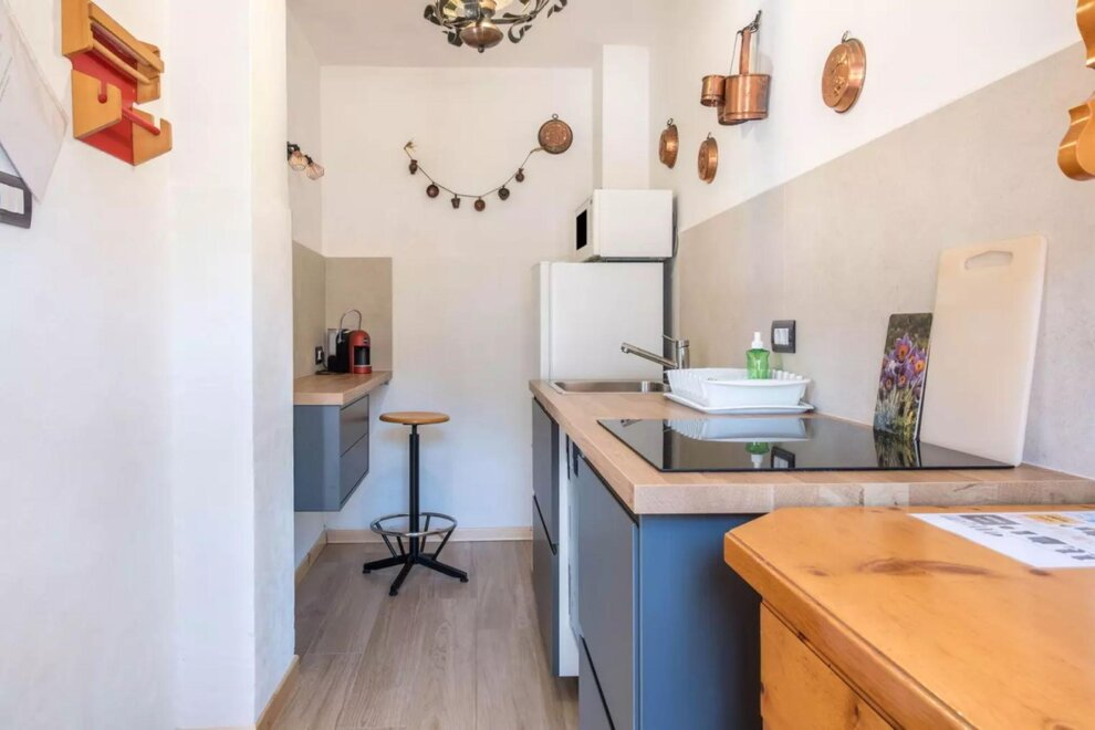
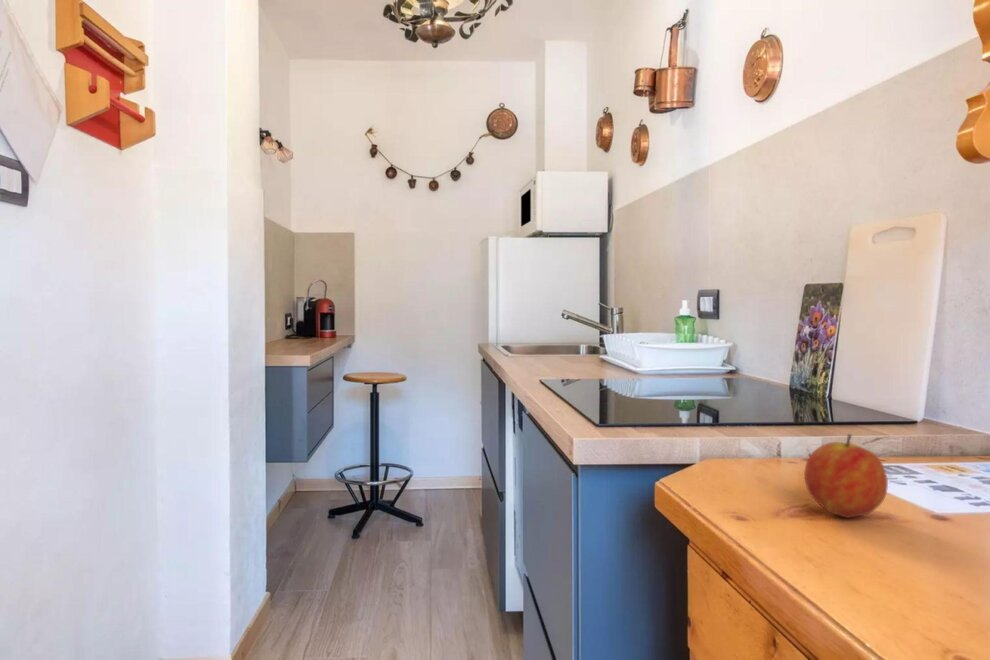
+ fruit (845, 473)
